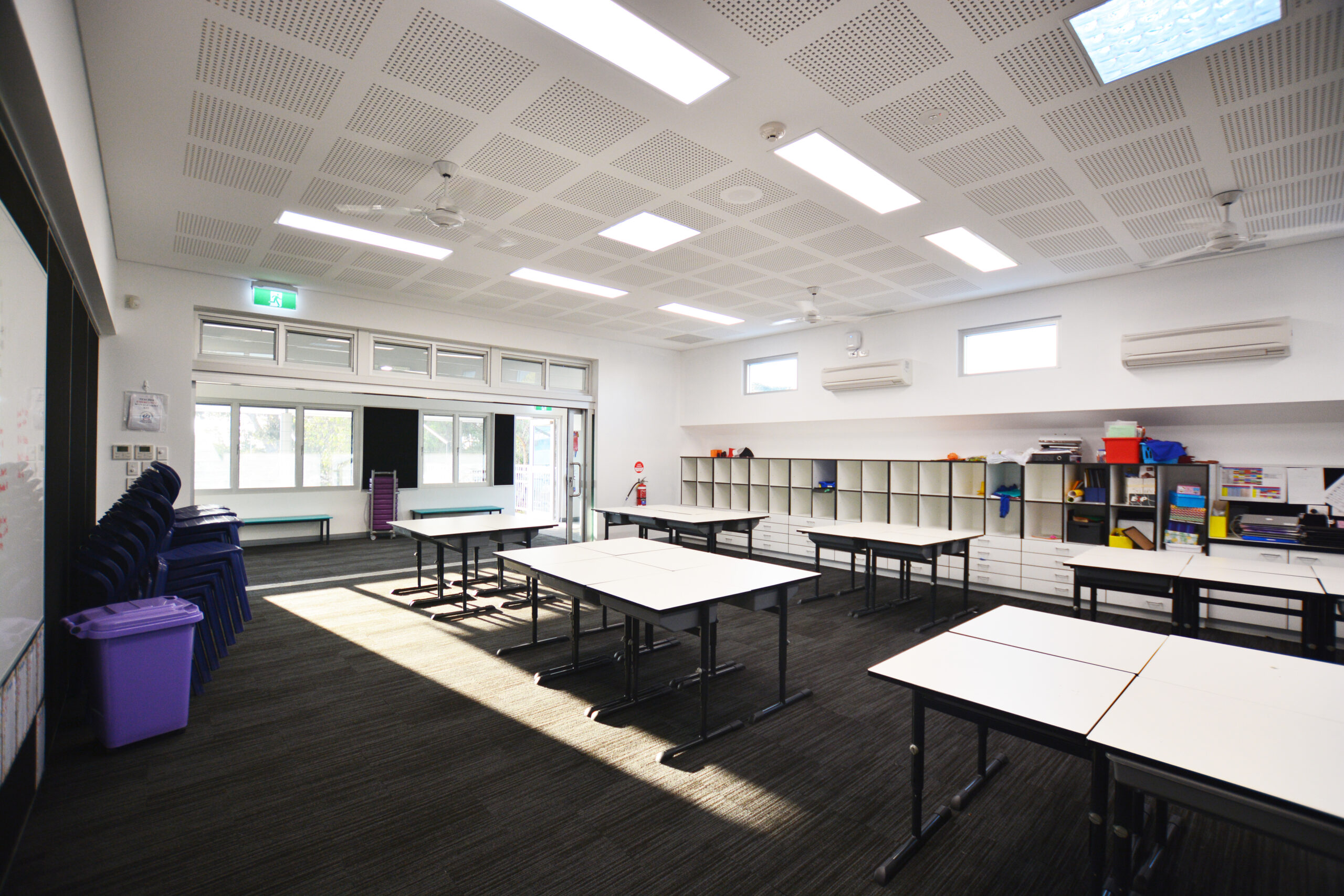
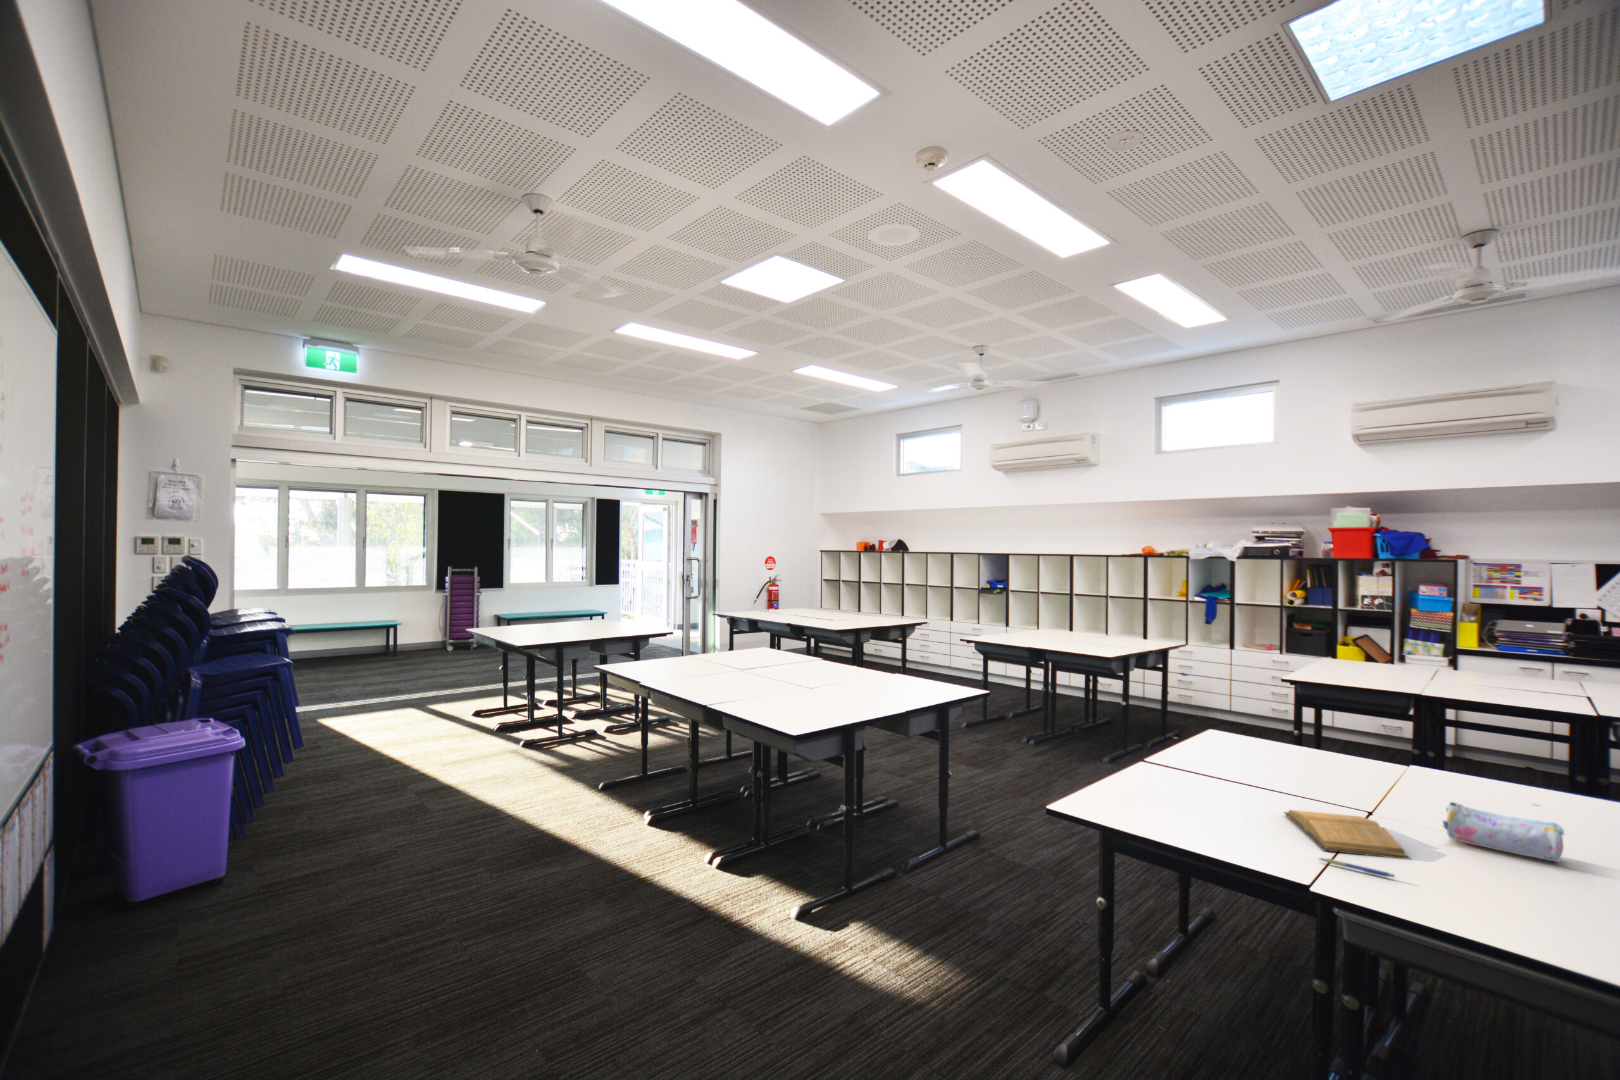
+ pencil case (1502, 830)
+ book (1343, 828)
+ pen (1355, 867)
